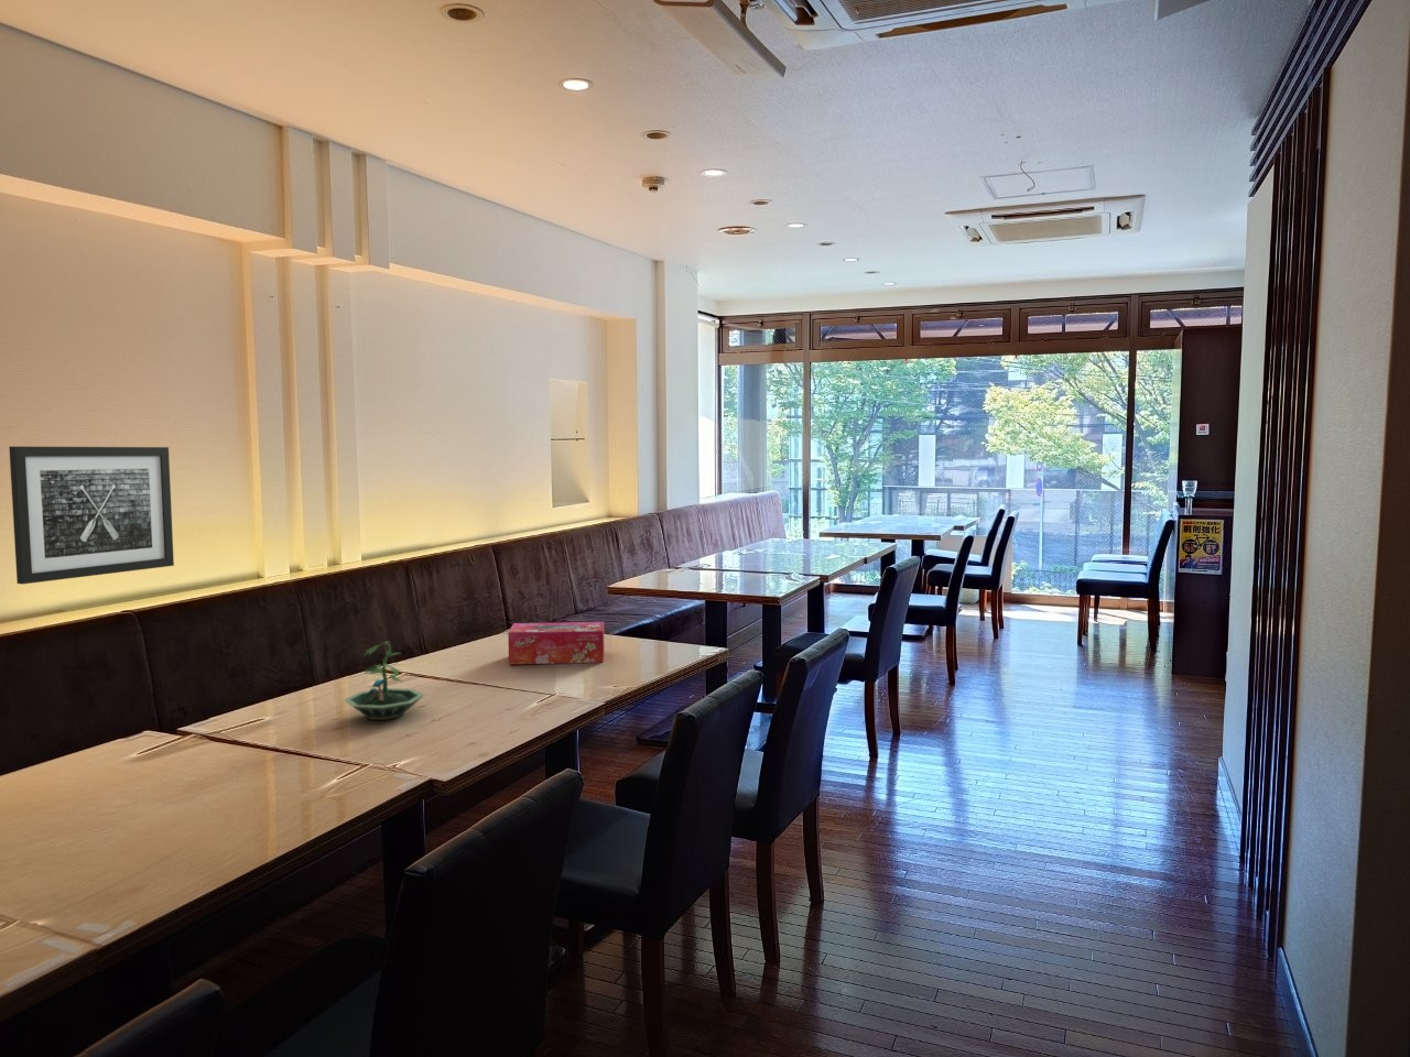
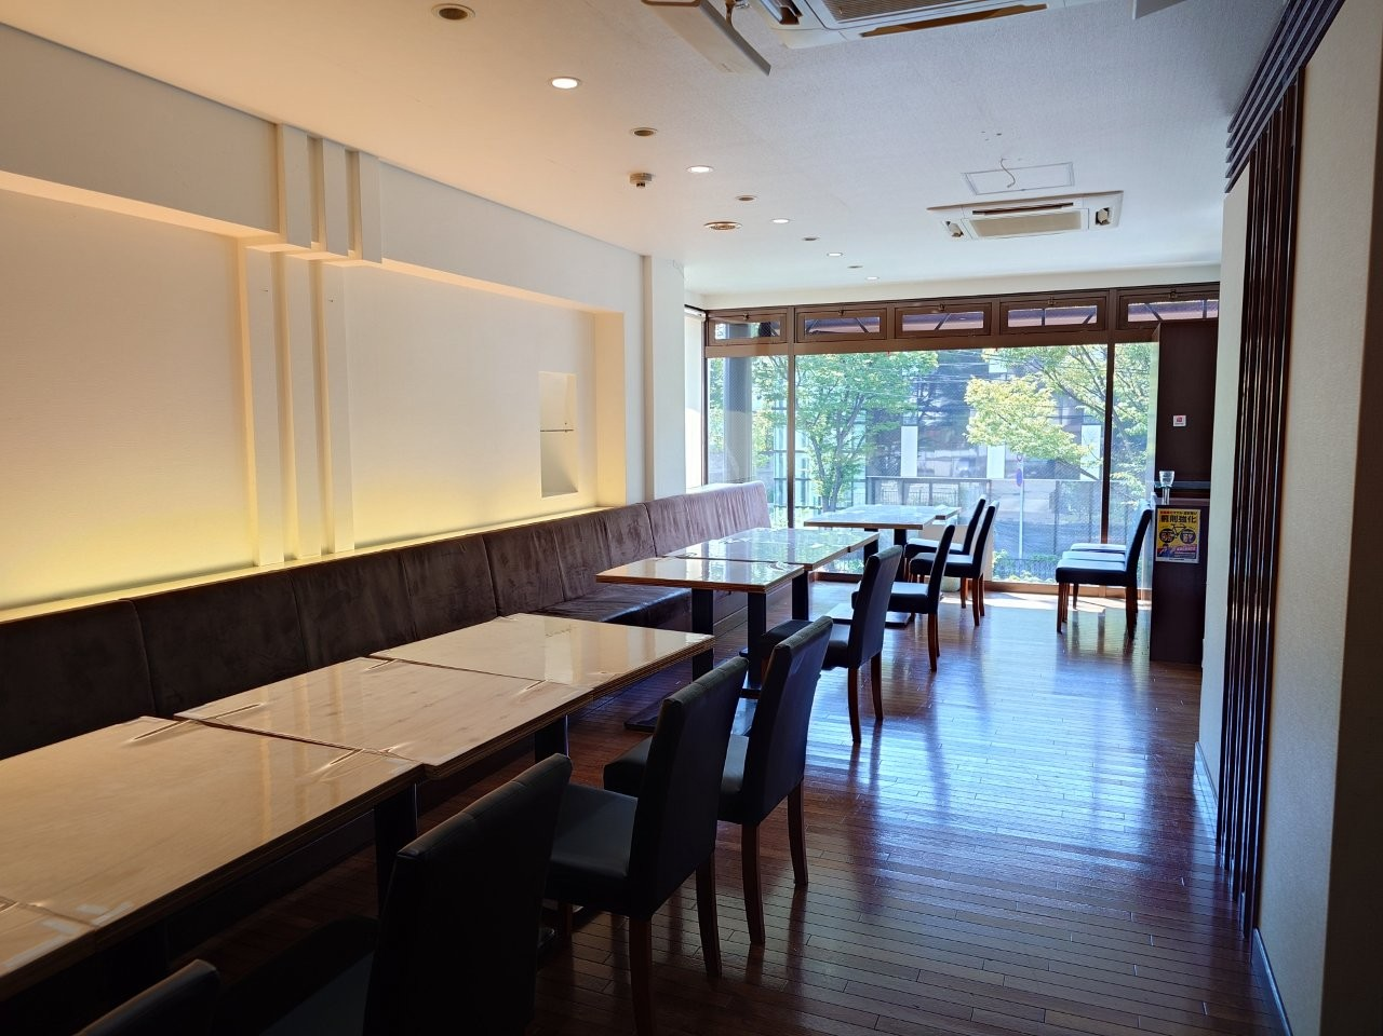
- wall art (97, 510)
- tissue box (557, 642)
- terrarium (384, 657)
